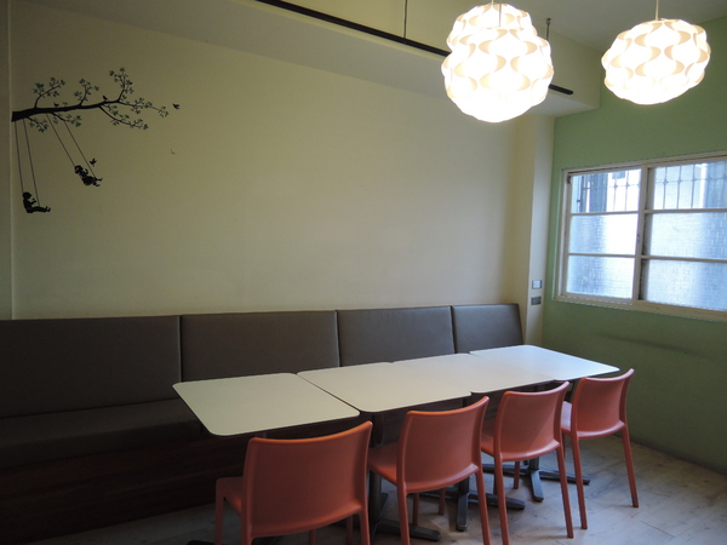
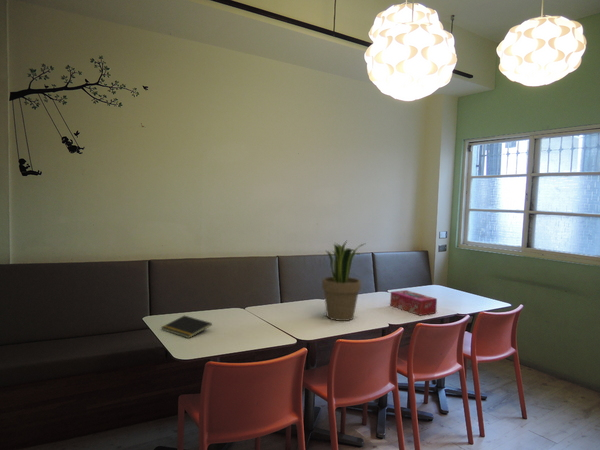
+ notepad (186, 326)
+ potted plant (344, 278)
+ tissue box (412, 302)
